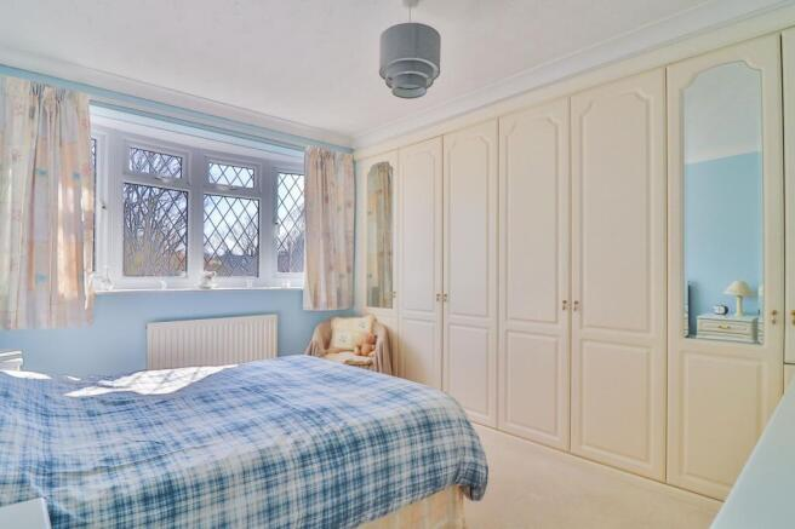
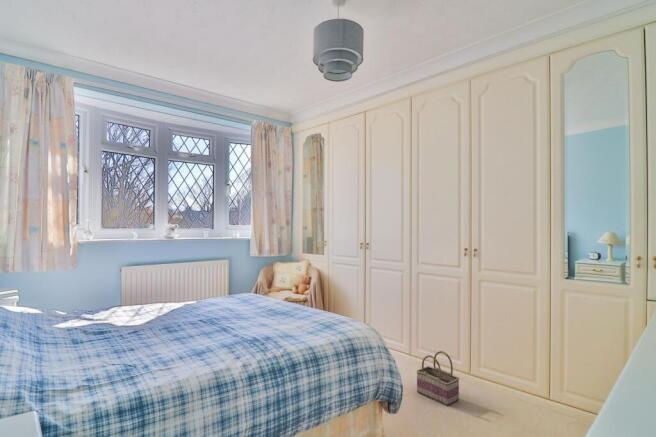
+ basket (437, 374)
